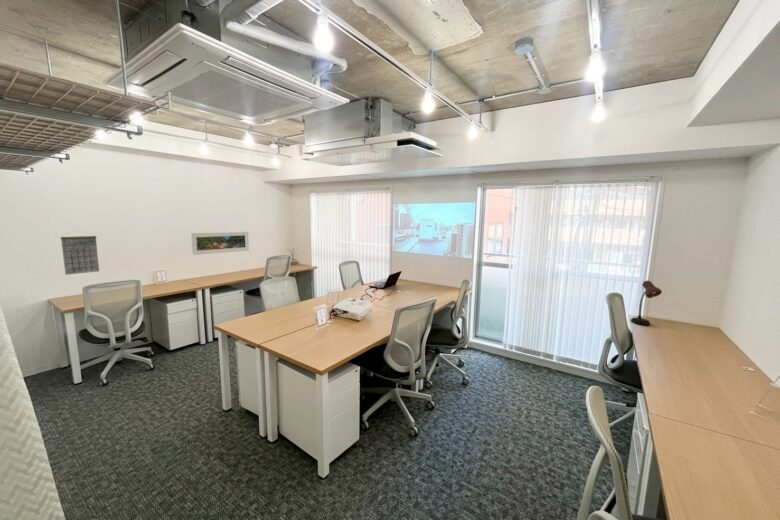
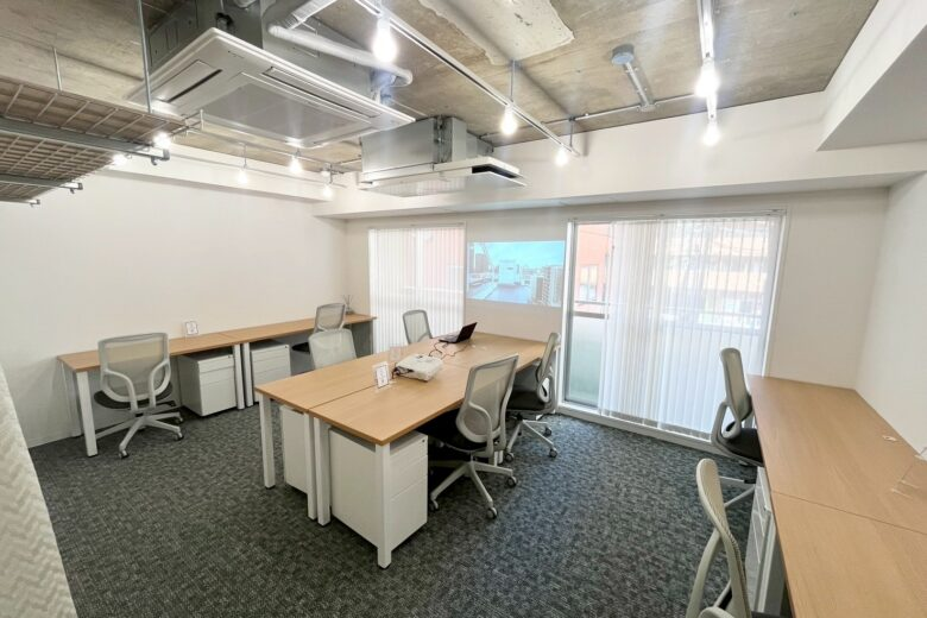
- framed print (222, 242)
- desk lamp (641, 302)
- calendar (80, 250)
